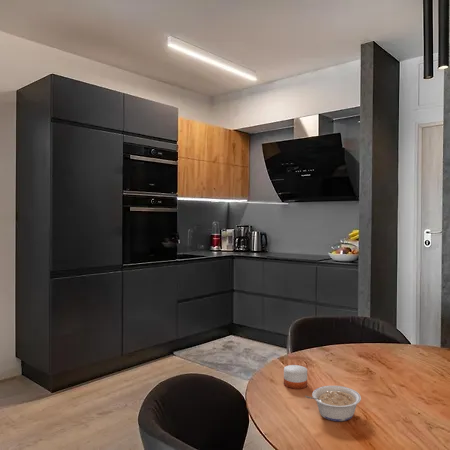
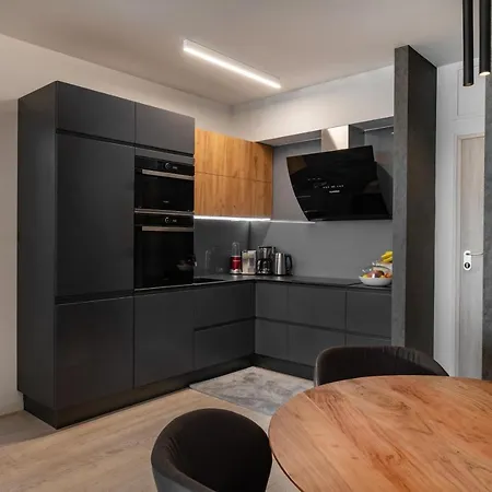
- legume (335, 403)
- candle (295, 368)
